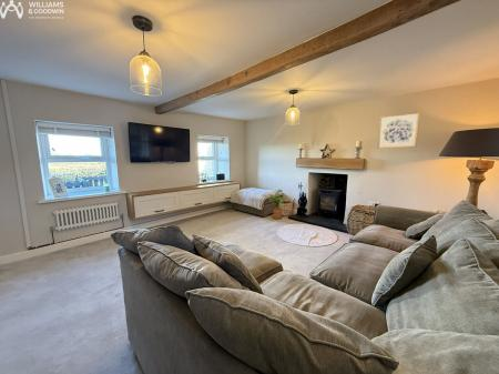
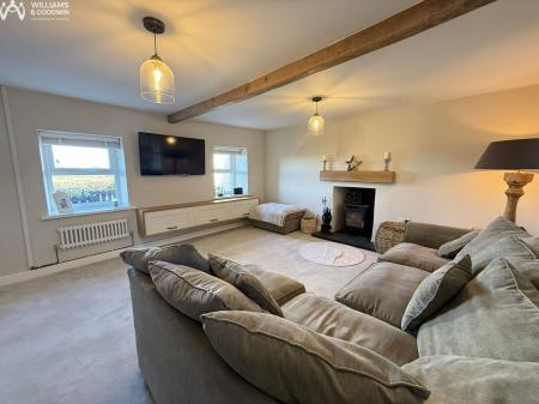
- house plant (277, 203)
- wall art (397, 131)
